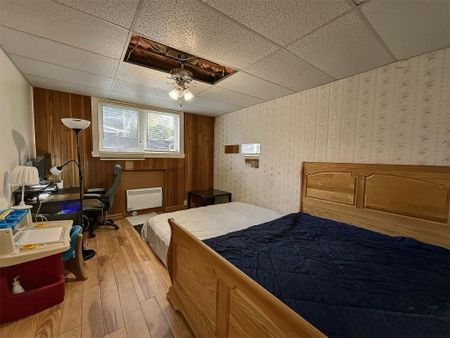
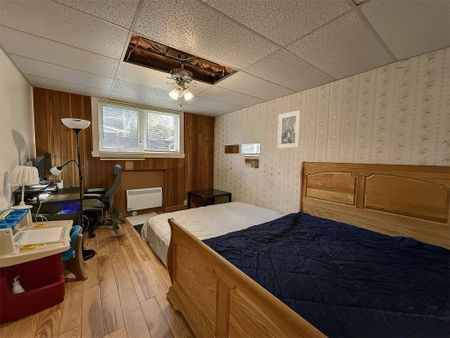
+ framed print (288, 130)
+ potted plant (114, 221)
